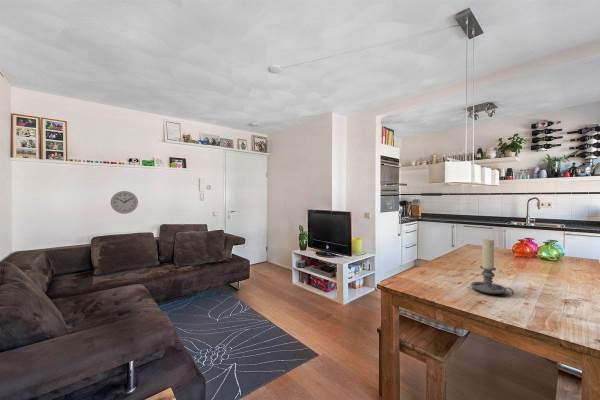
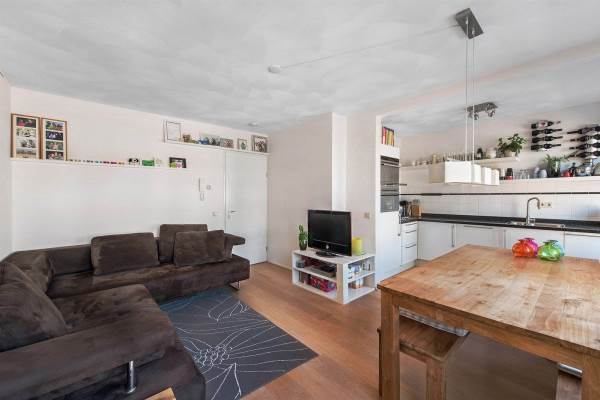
- wall clock (124, 202)
- candle holder (491, 265)
